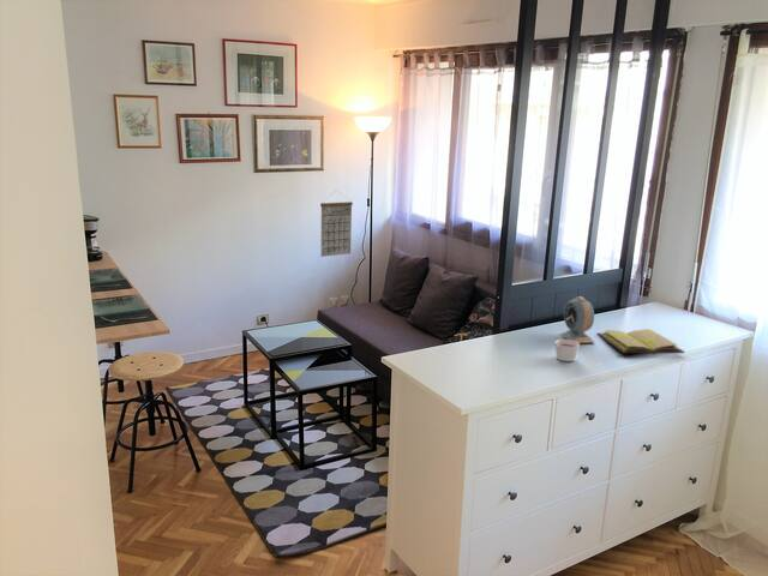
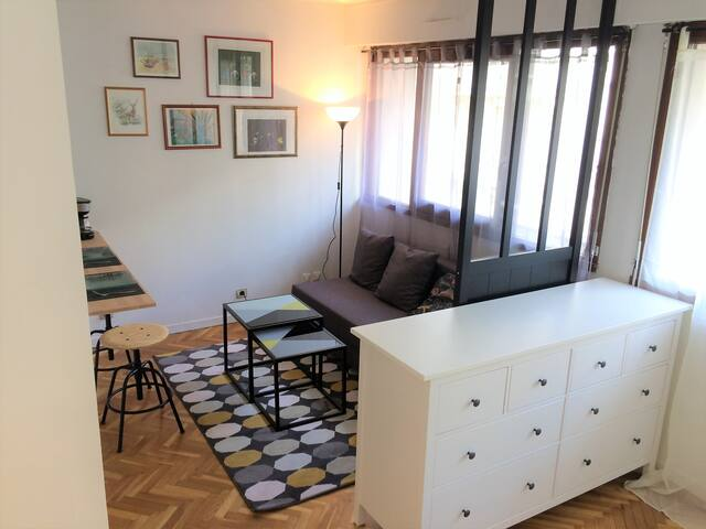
- calendar (336, 222)
- candle (566, 350)
- diary (638, 340)
- alarm clock (578, 317)
